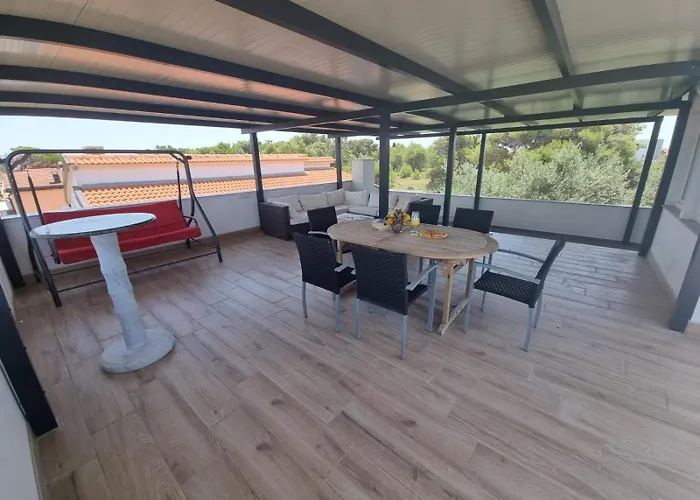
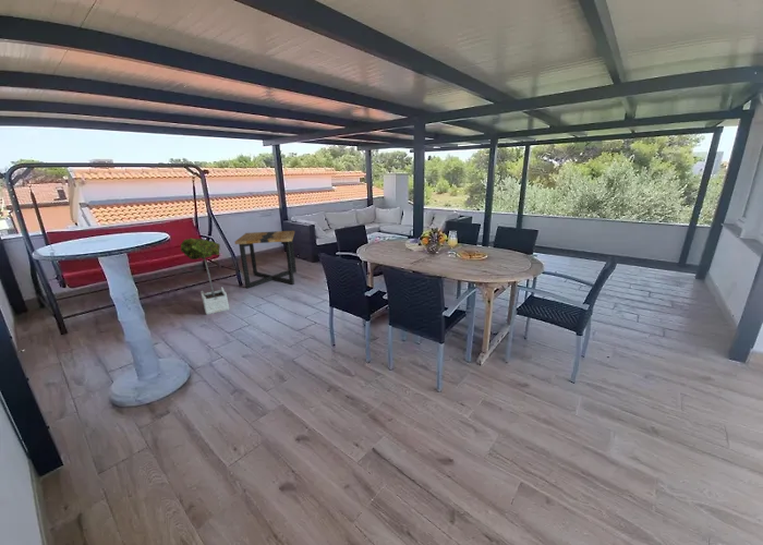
+ potted tree (207, 272)
+ side table (255, 261)
